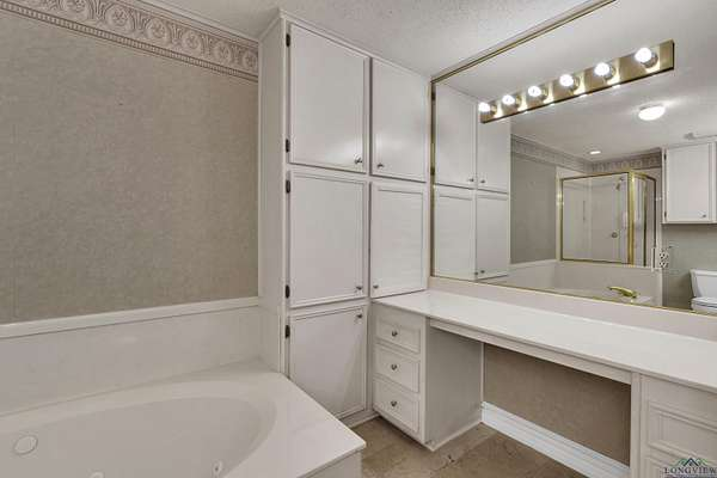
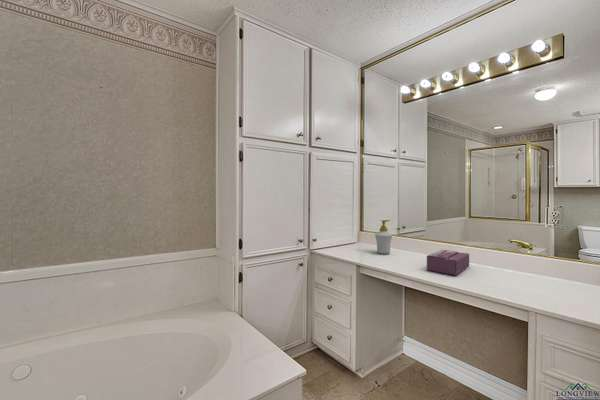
+ soap bottle (383, 236)
+ tissue box (448, 261)
